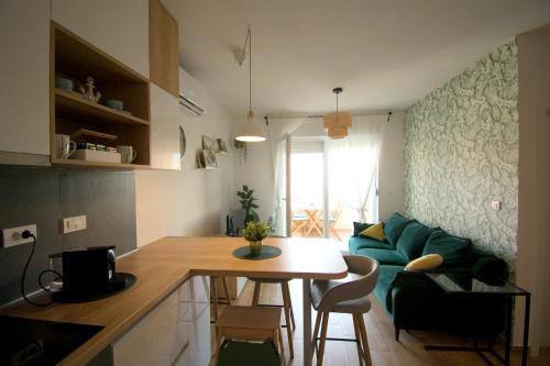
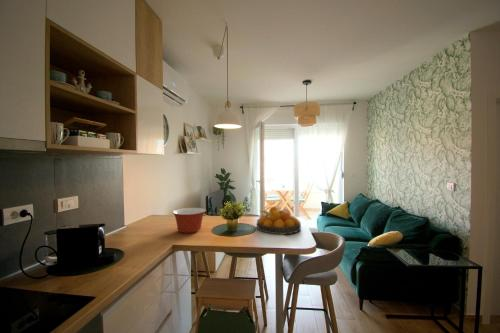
+ fruit bowl (278, 218)
+ mixing bowl (189, 221)
